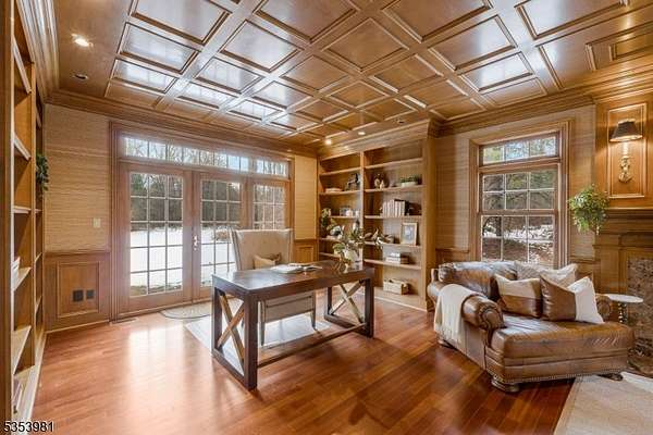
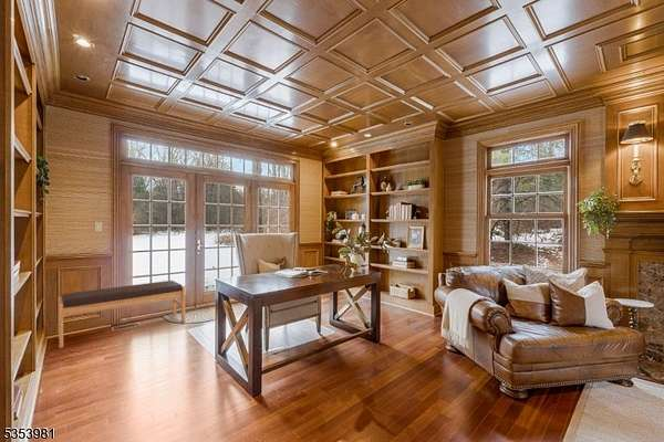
+ bench (125, 306)
